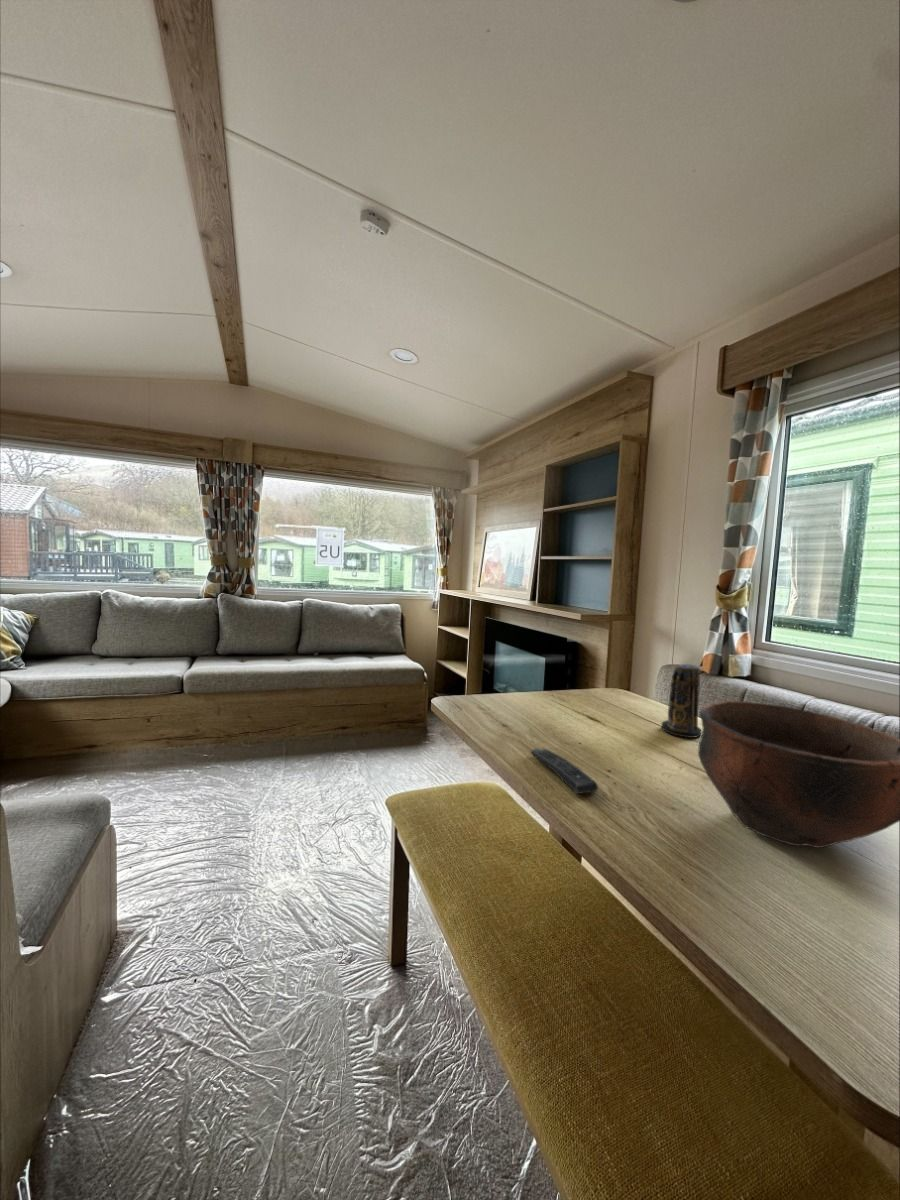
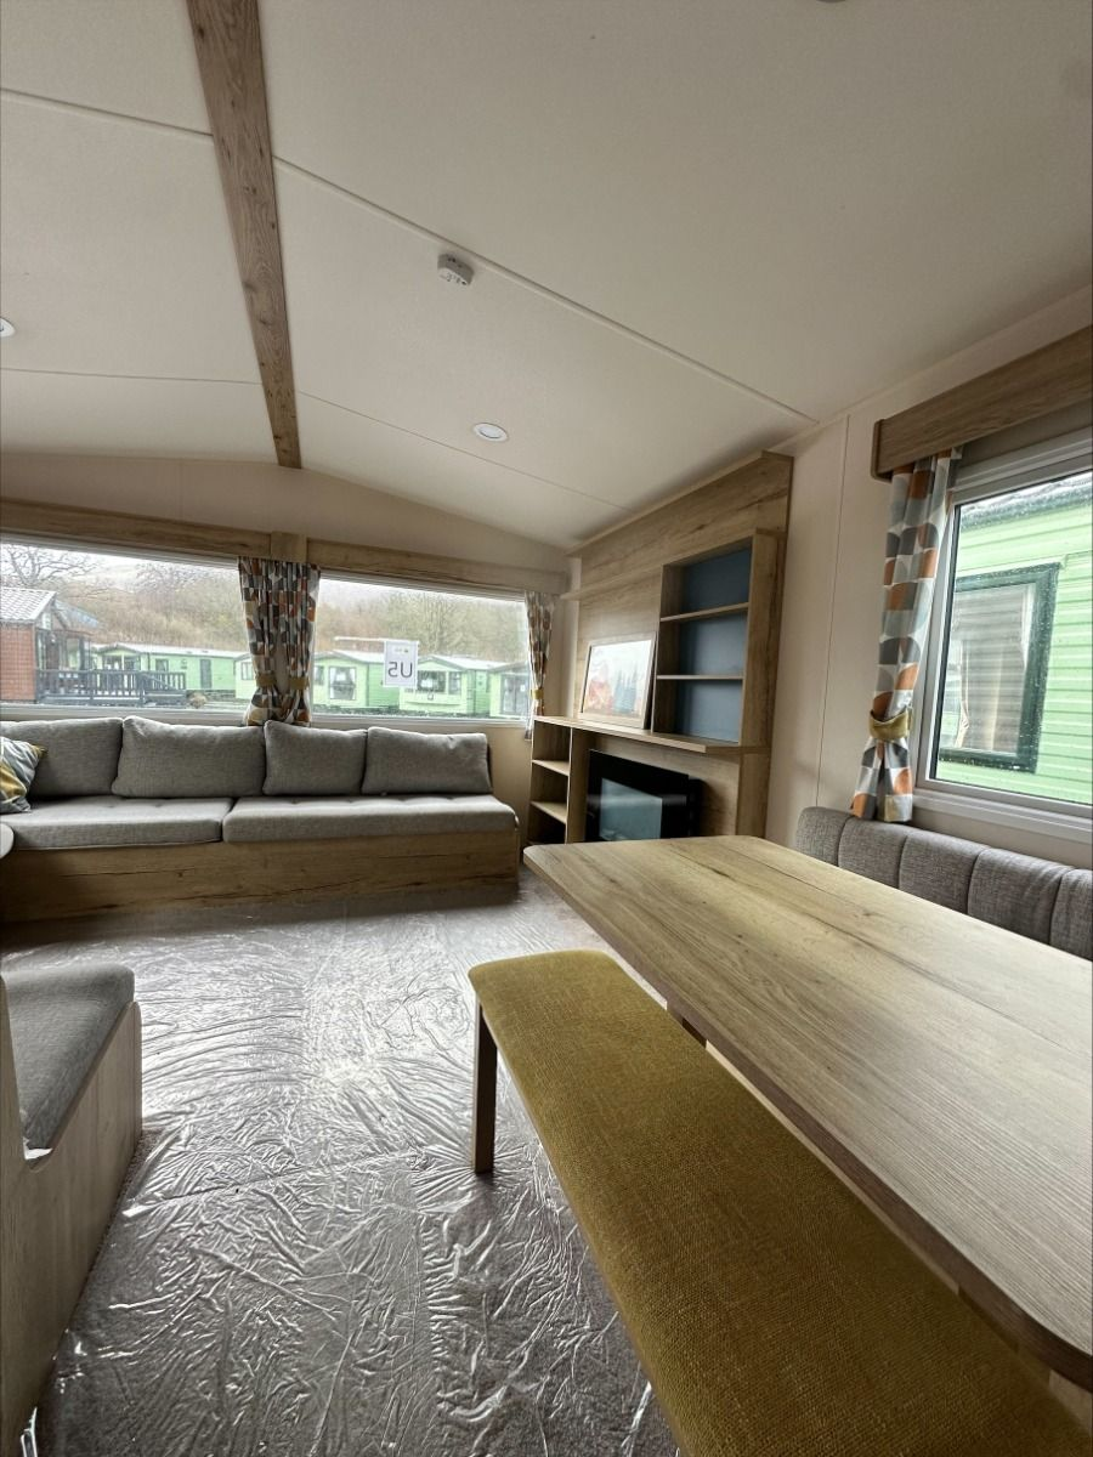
- remote control (558, 766)
- candle (683, 698)
- bowl (793, 777)
